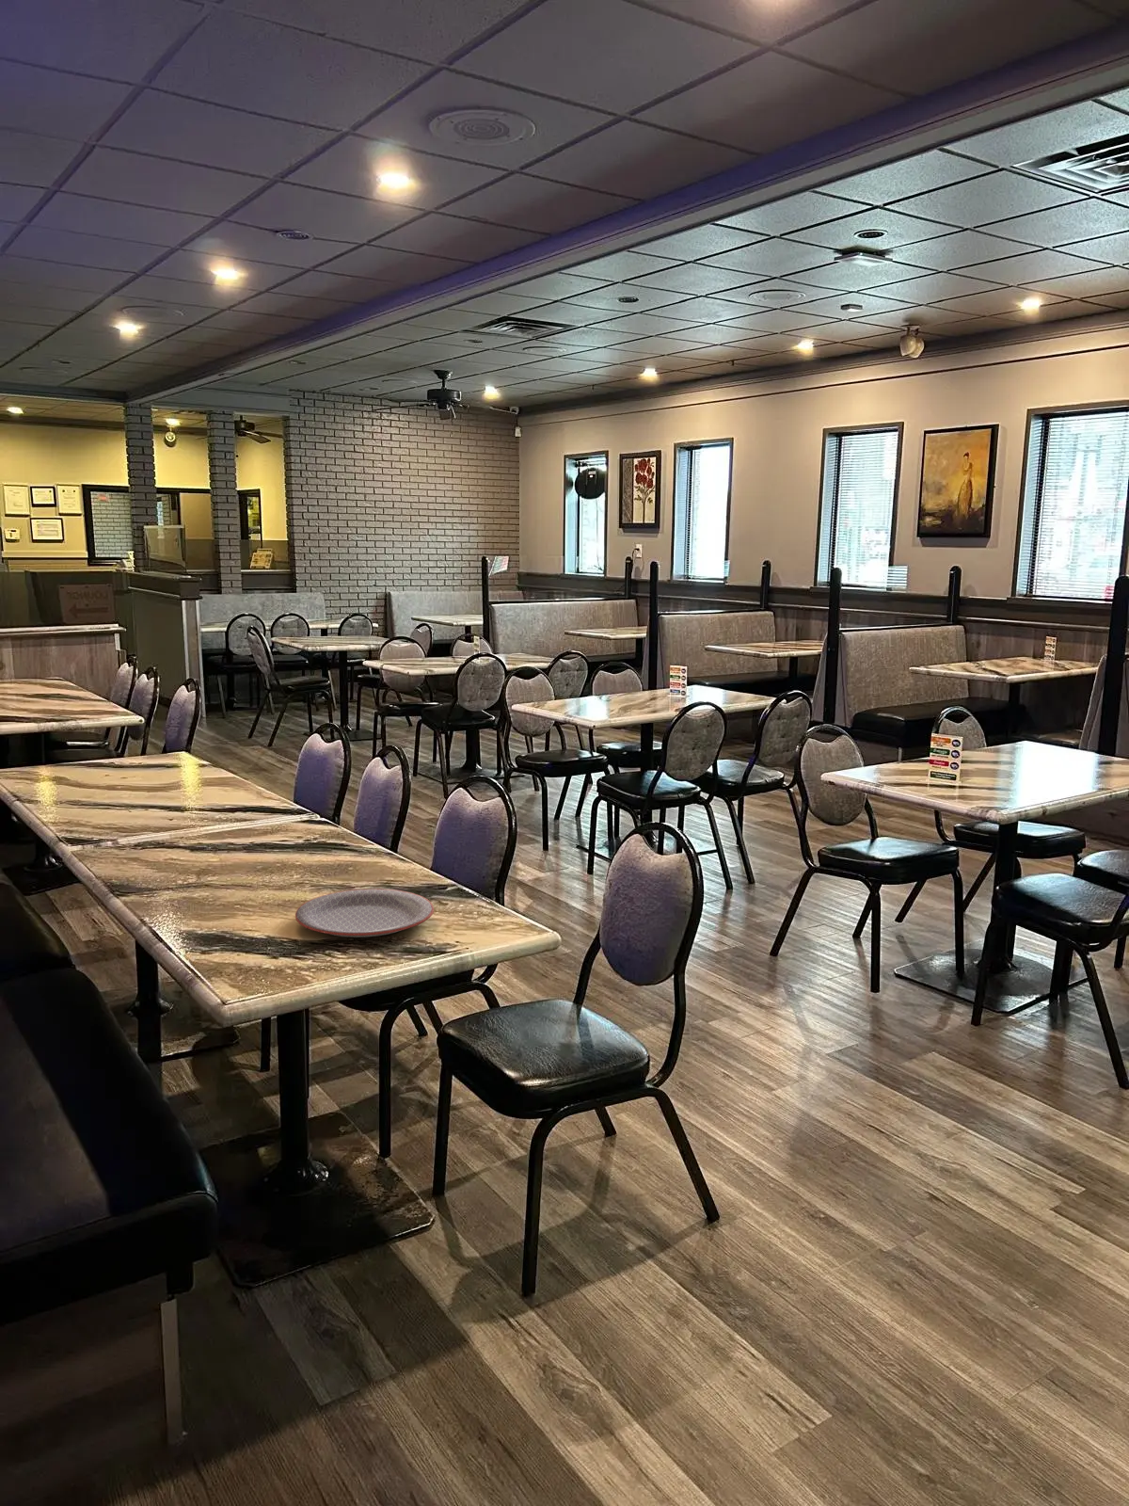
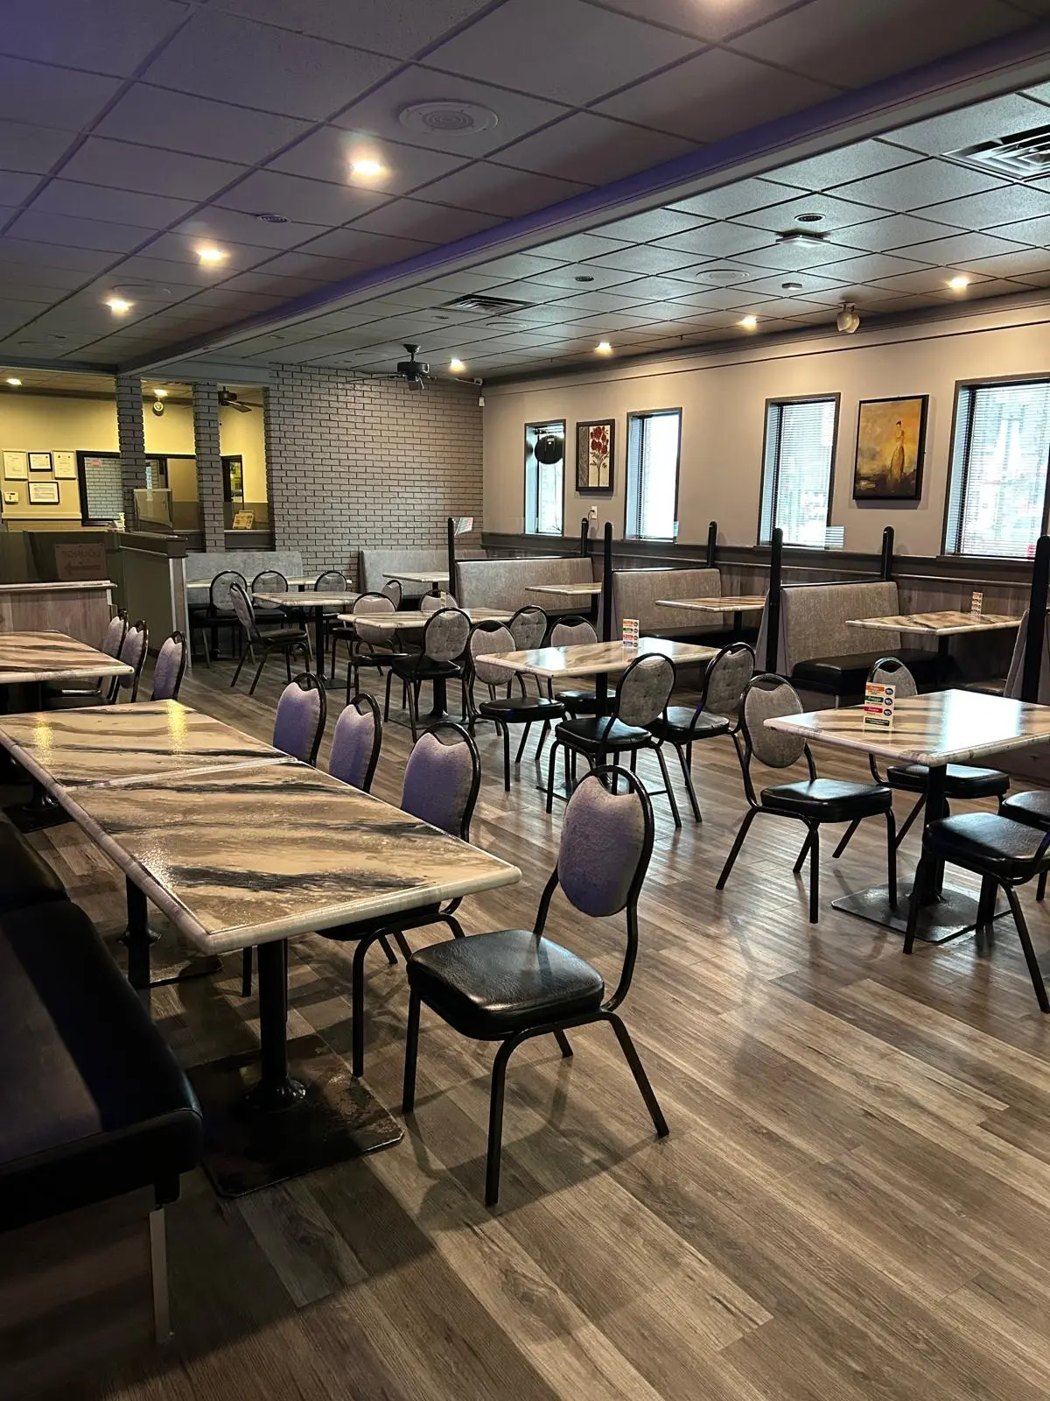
- plate (365, 915)
